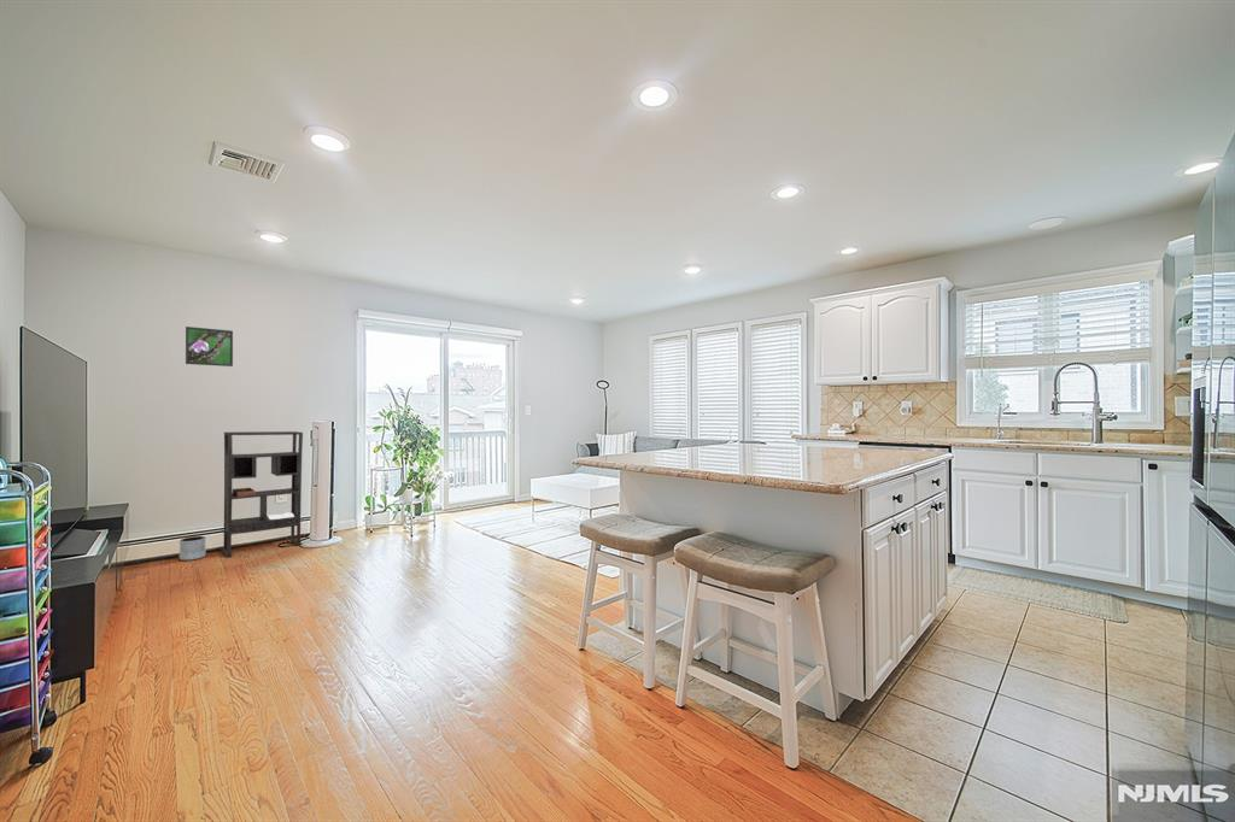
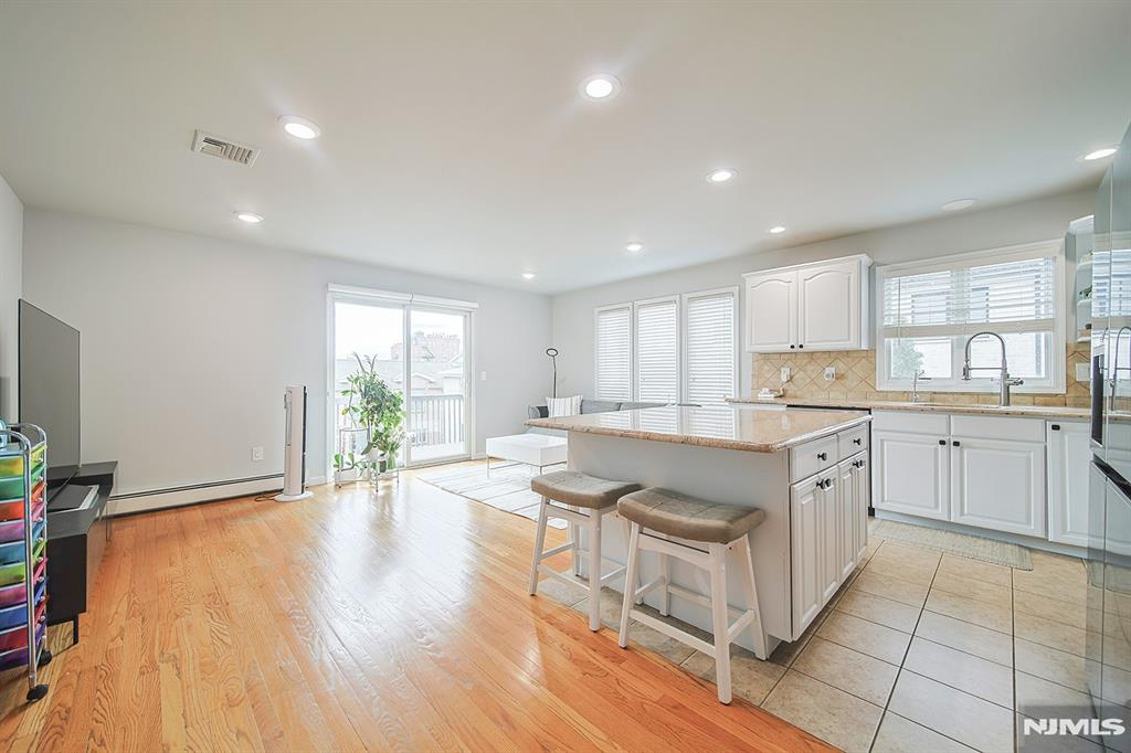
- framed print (209, 346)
- bookshelf (263, 491)
- planter (192, 547)
